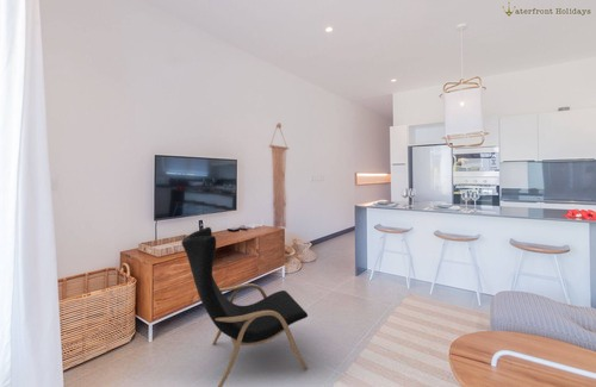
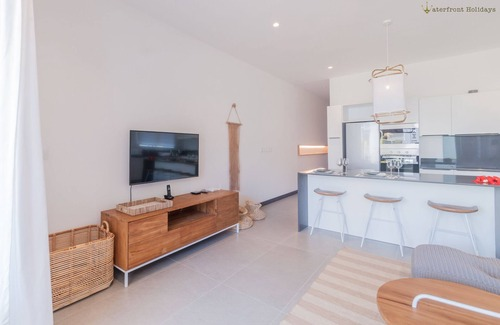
- lounge chair (240, 289)
